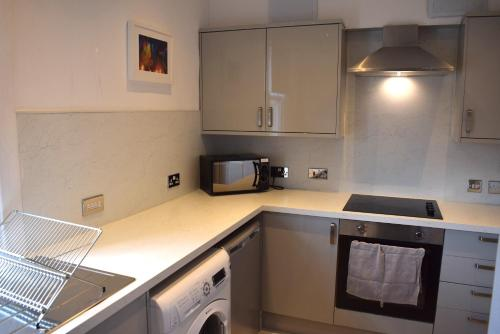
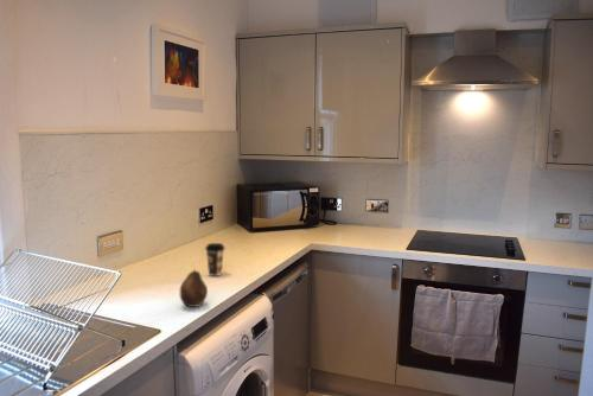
+ fruit (193, 287)
+ coffee cup (215, 258)
